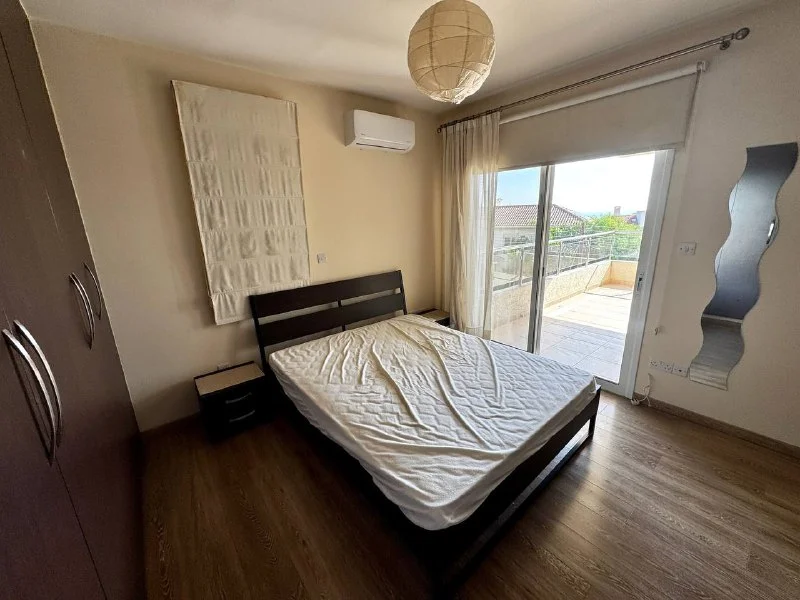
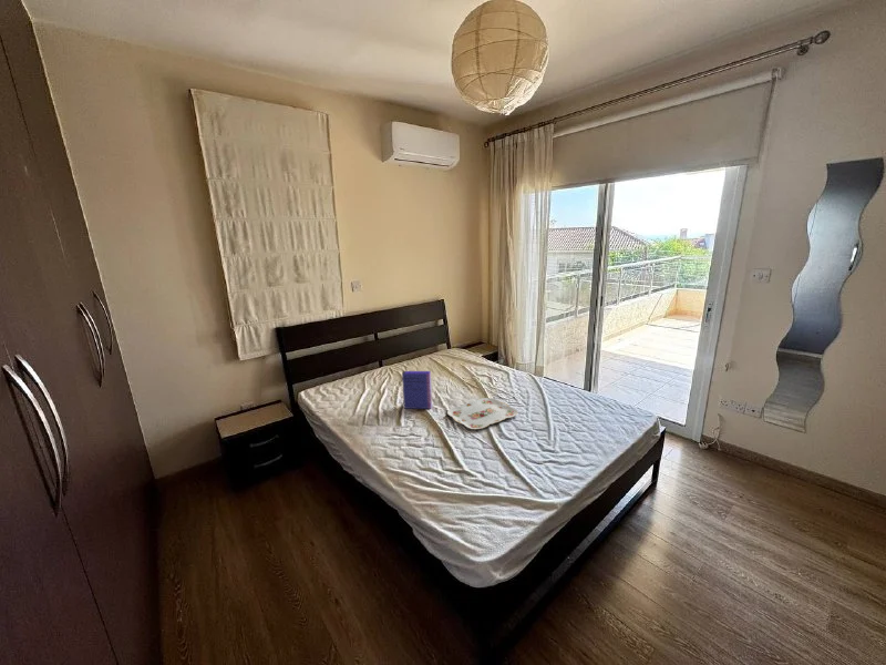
+ cereal box (416, 389)
+ serving tray (482, 412)
